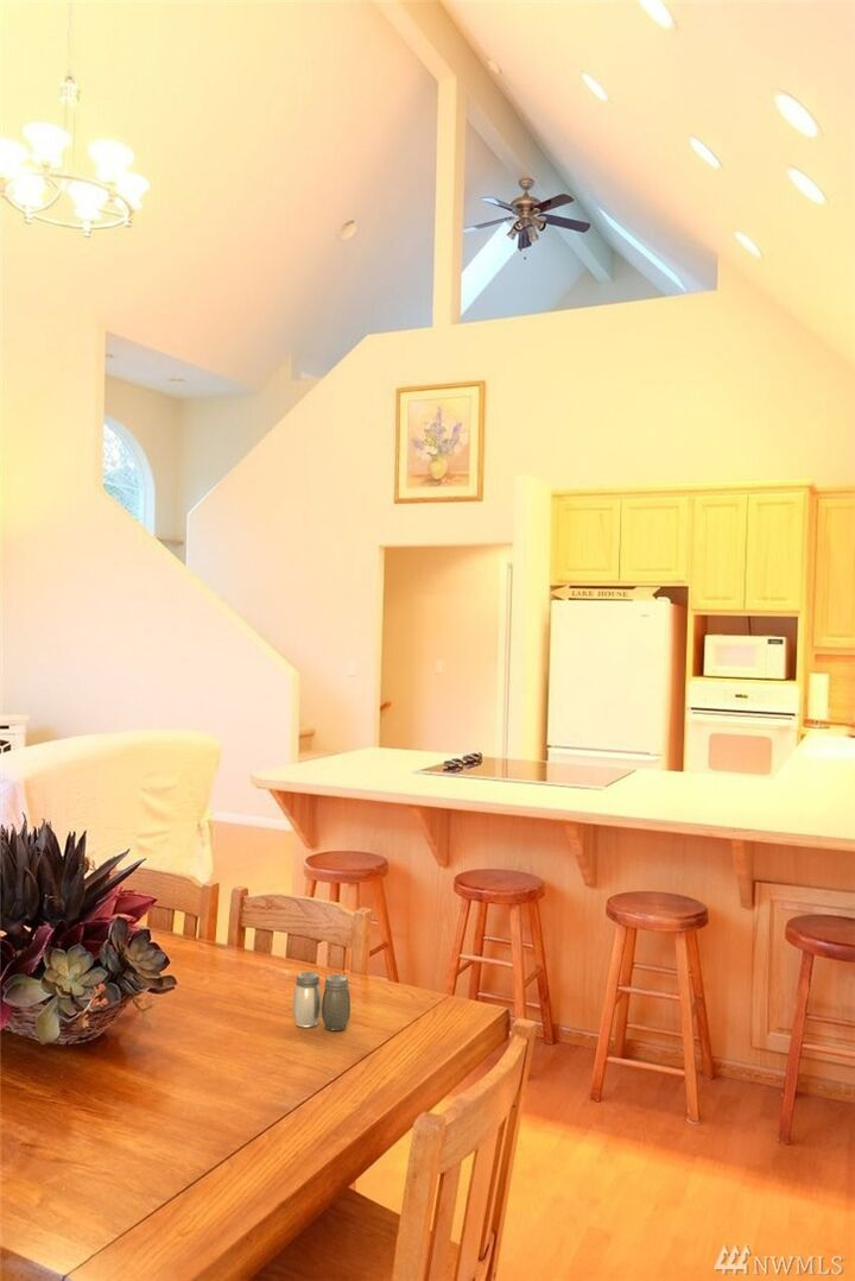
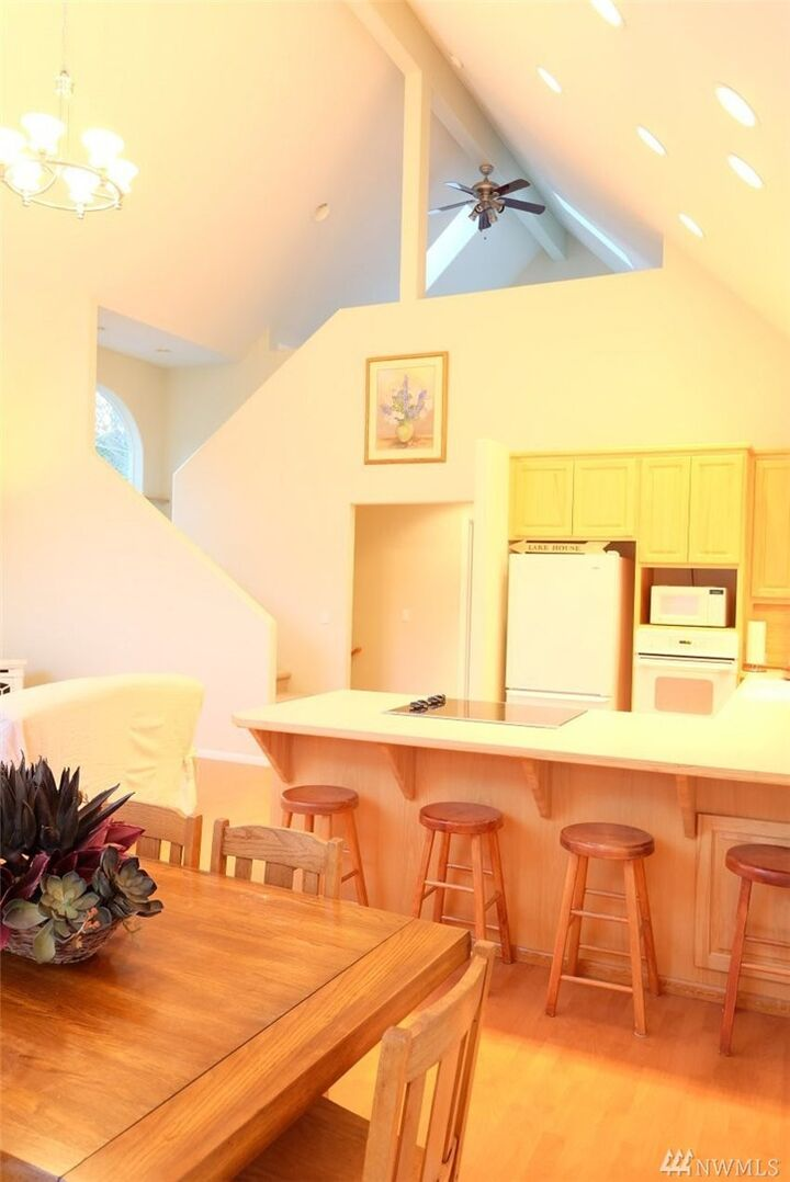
- salt and pepper shaker (321, 999)
